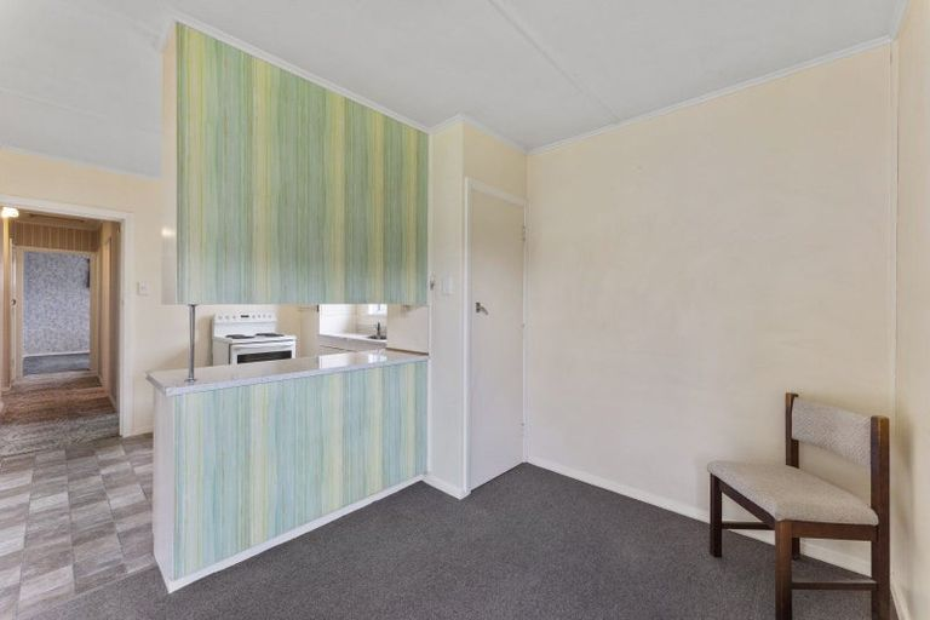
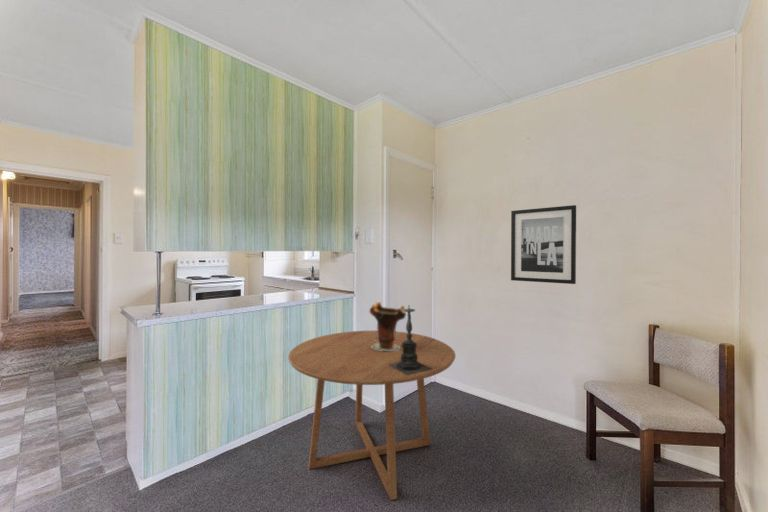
+ candle holder (409, 333)
+ dining table (361, 402)
+ decorative vase (387, 325)
+ wall art (541, 245)
